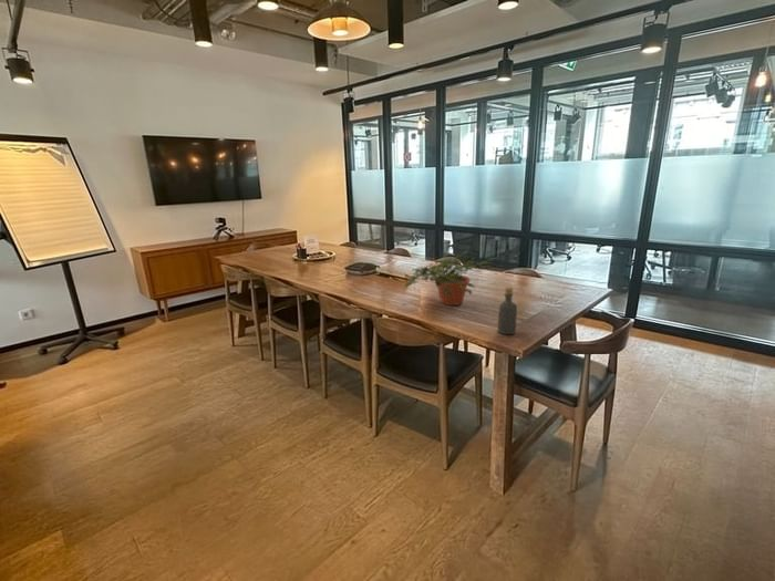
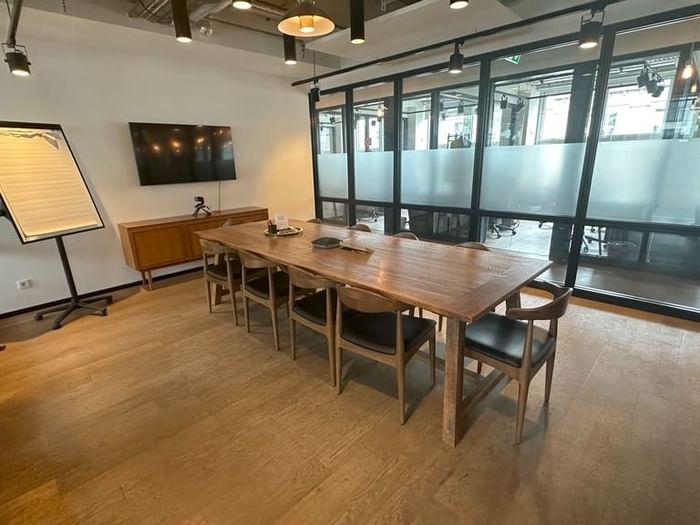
- bottle (507, 310)
- potted plant (446, 279)
